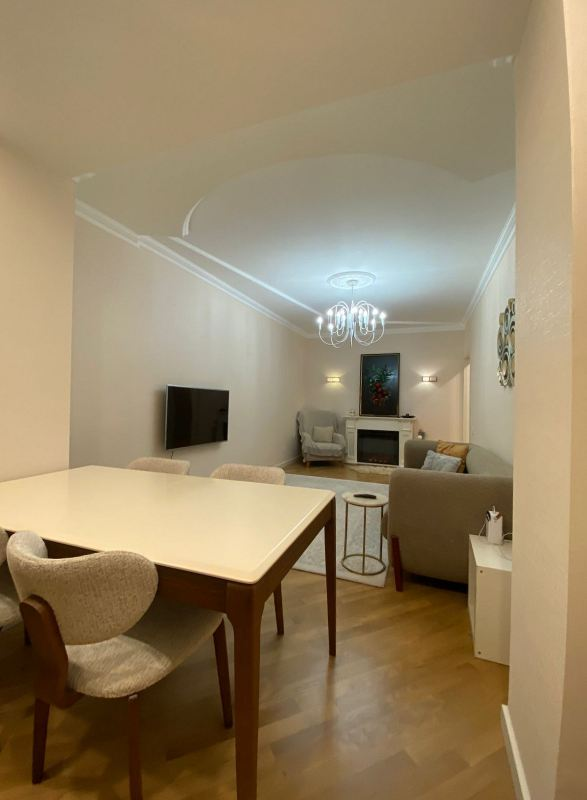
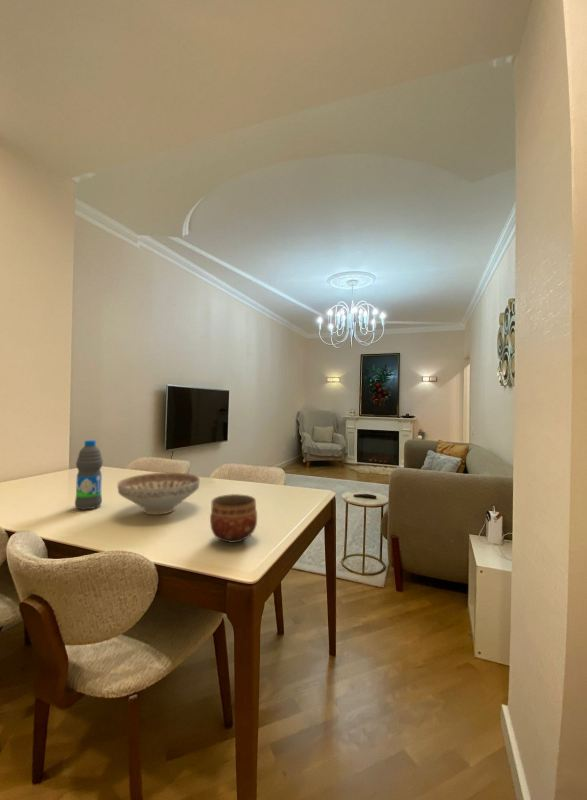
+ decorative bowl (159, 495)
+ bowl (233, 519)
+ water bottle (89, 473)
